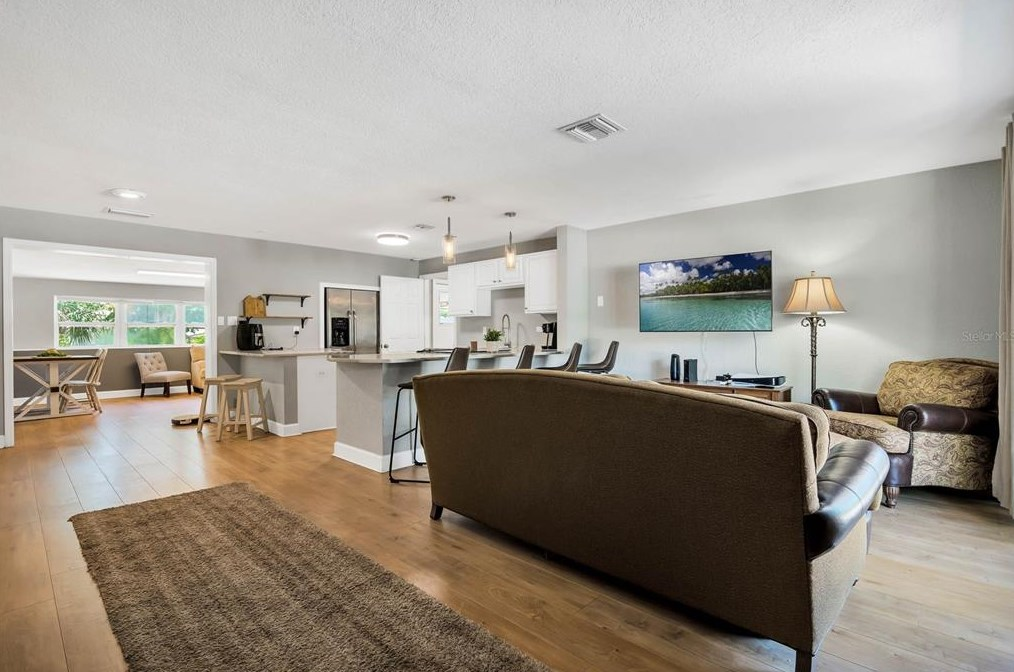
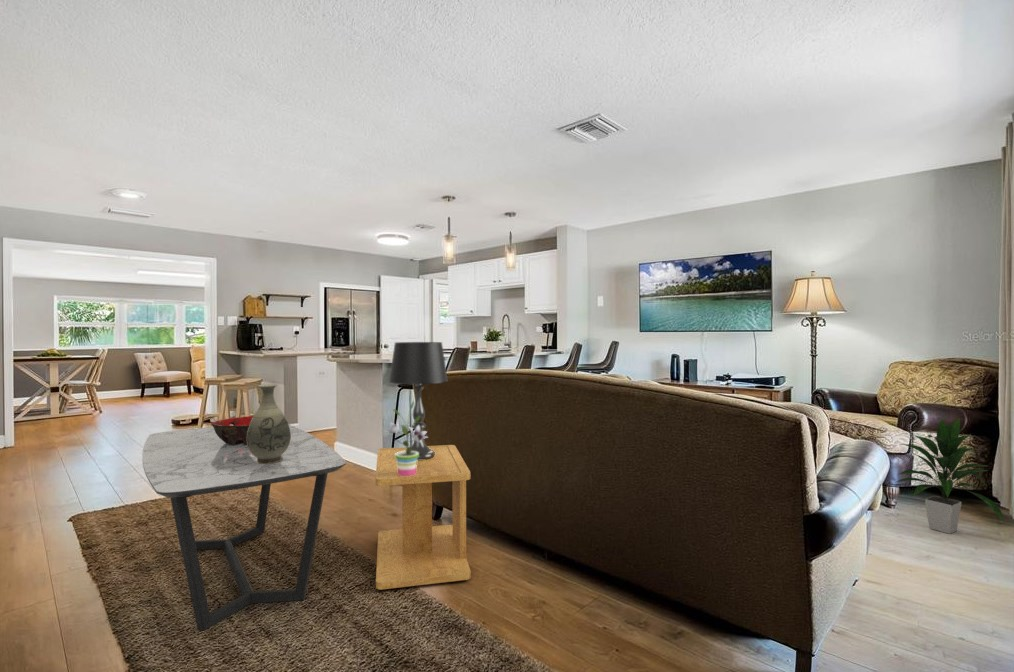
+ vase (268, 422)
+ indoor plant (947, 475)
+ potted plant (407, 438)
+ side table (420, 509)
+ coffee table (234, 489)
+ decorative bowl (247, 429)
+ table lamp (418, 398)
